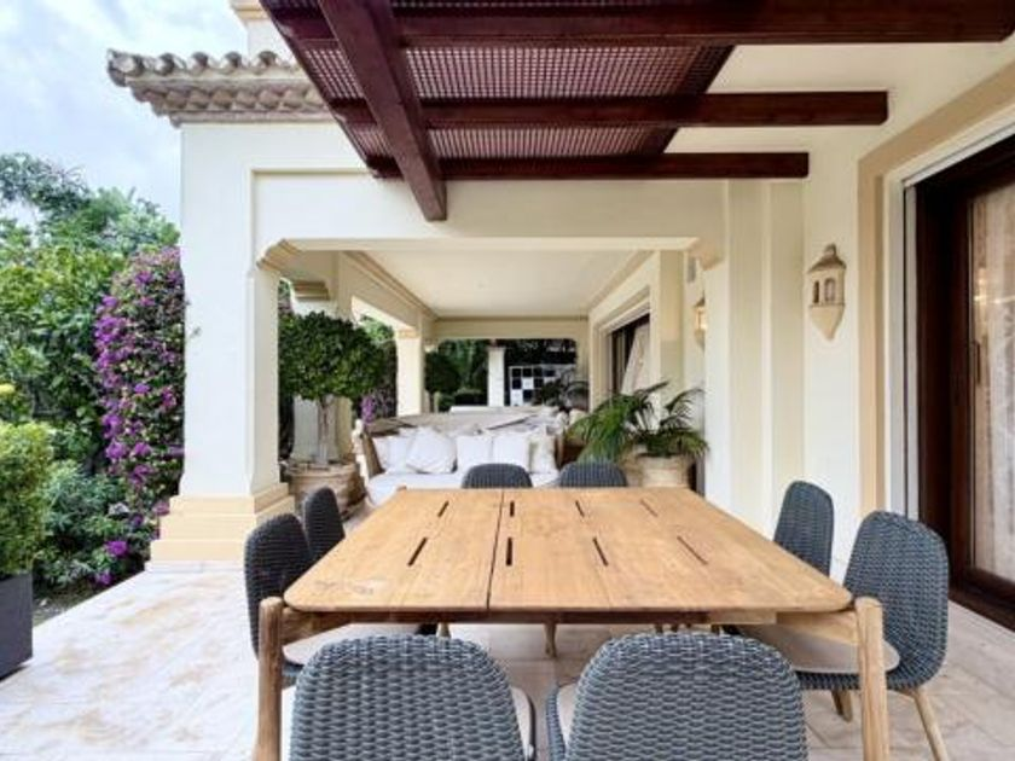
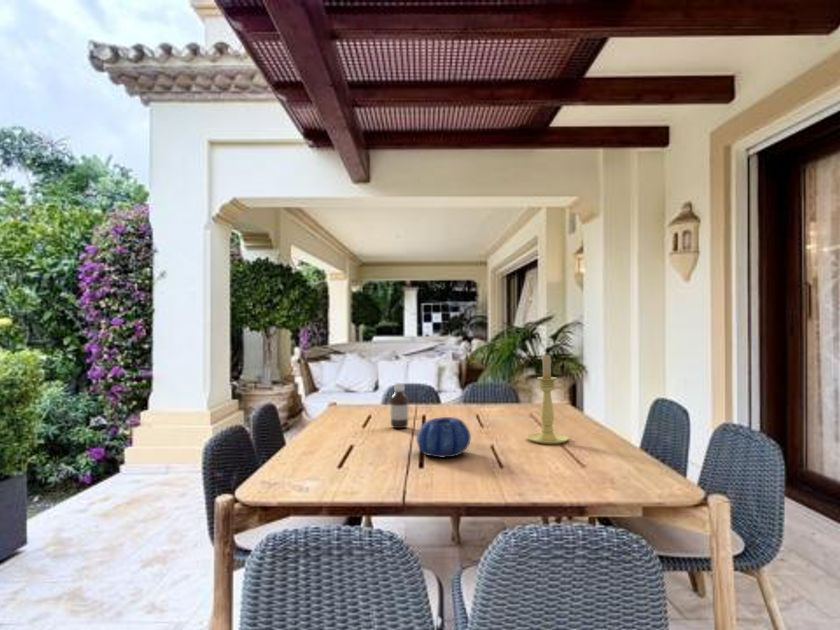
+ decorative bowl (443, 436)
+ candle holder (547, 396)
+ bottle (399, 405)
